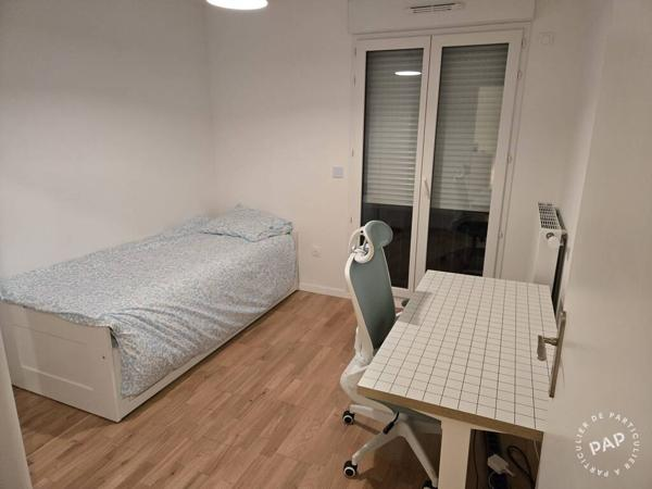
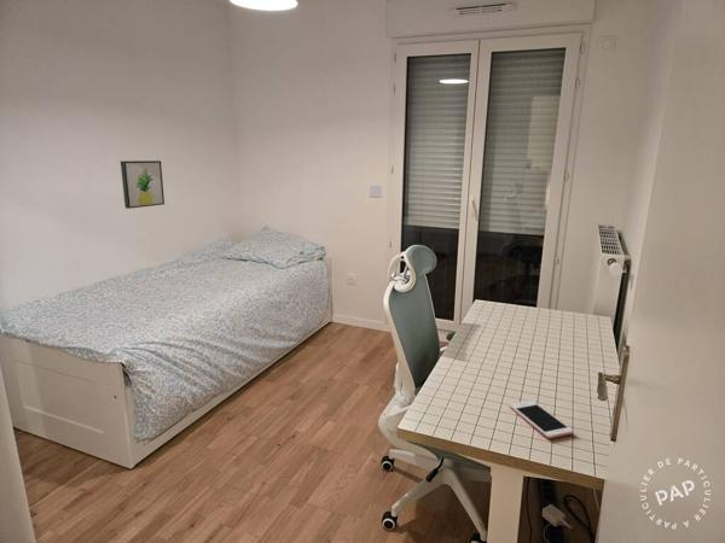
+ cell phone (539, 418)
+ wall art (143, 183)
